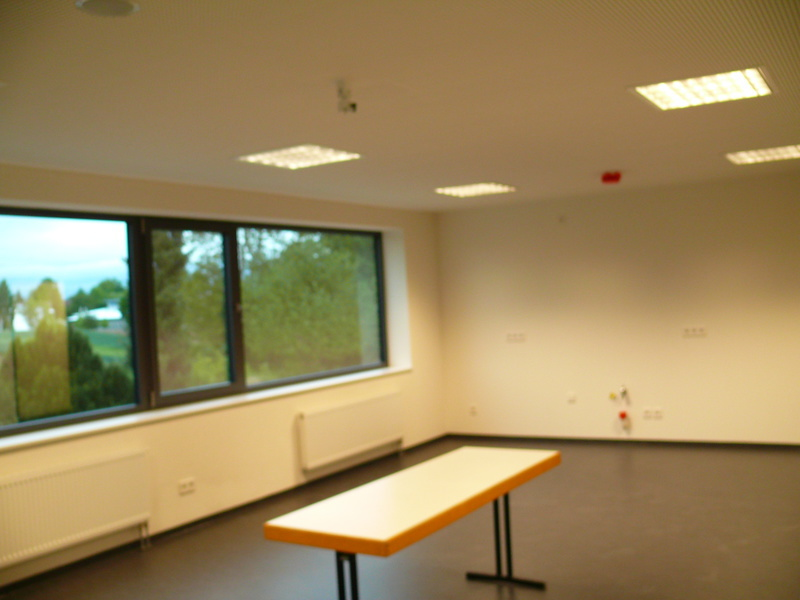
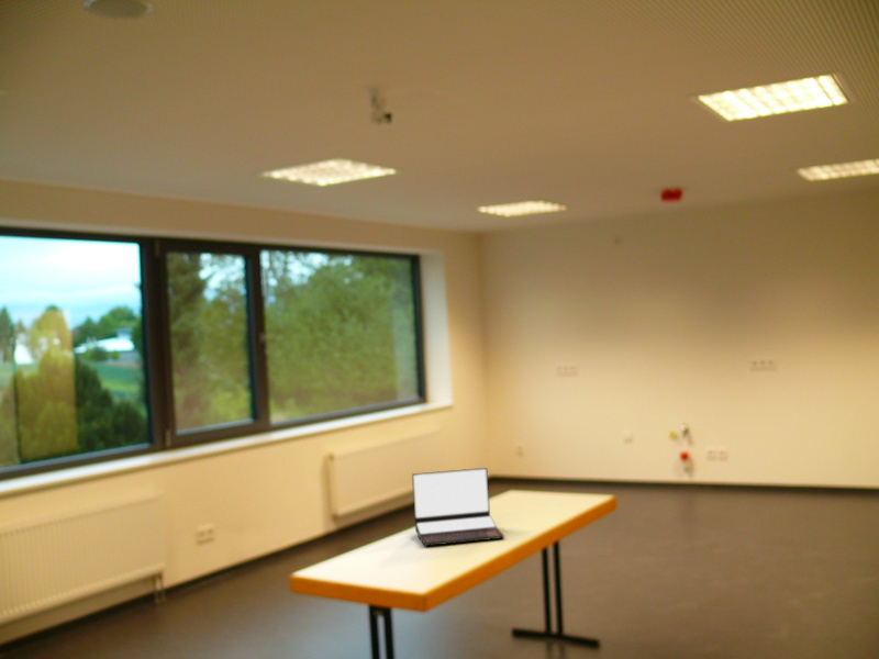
+ laptop (456, 505)
